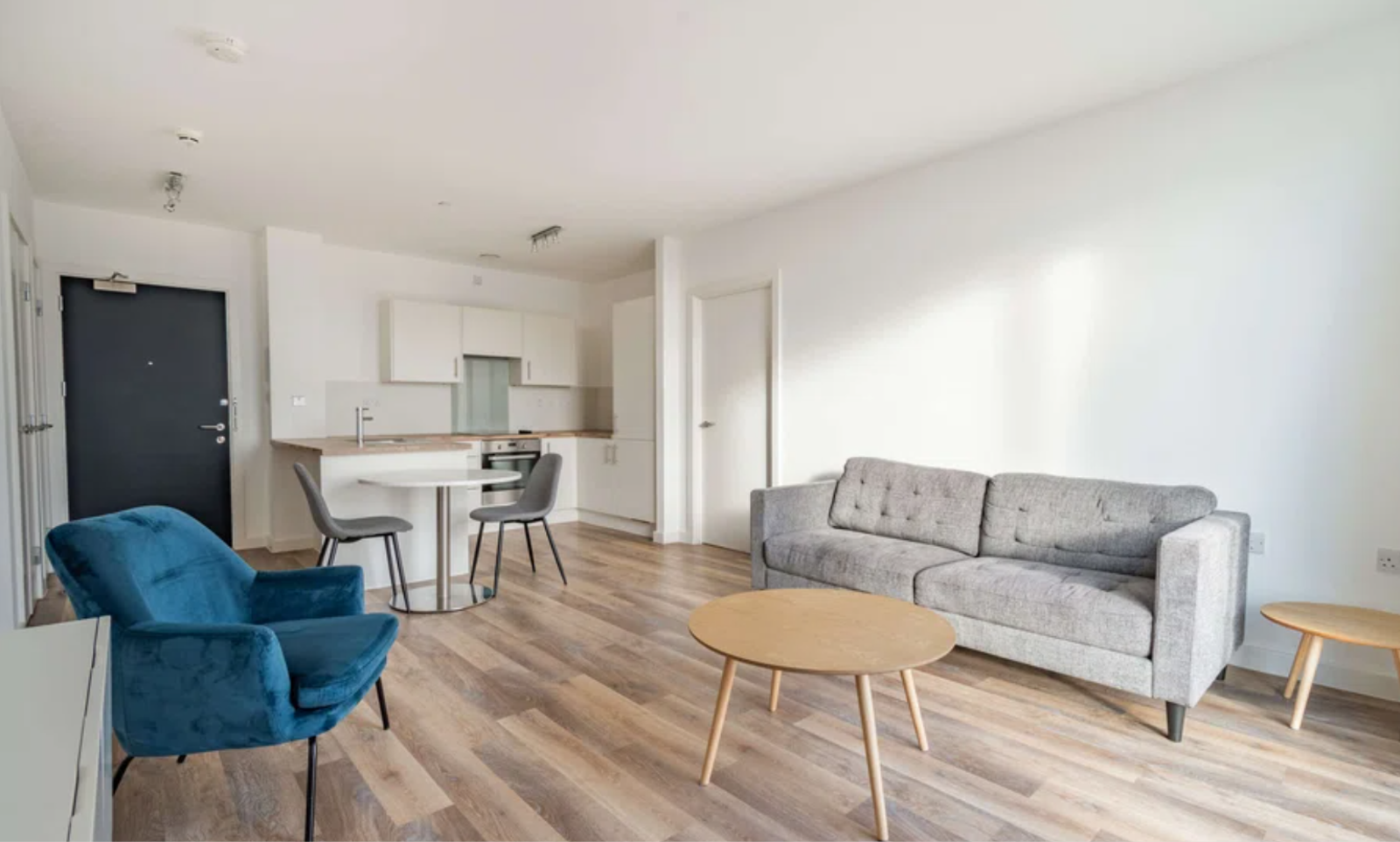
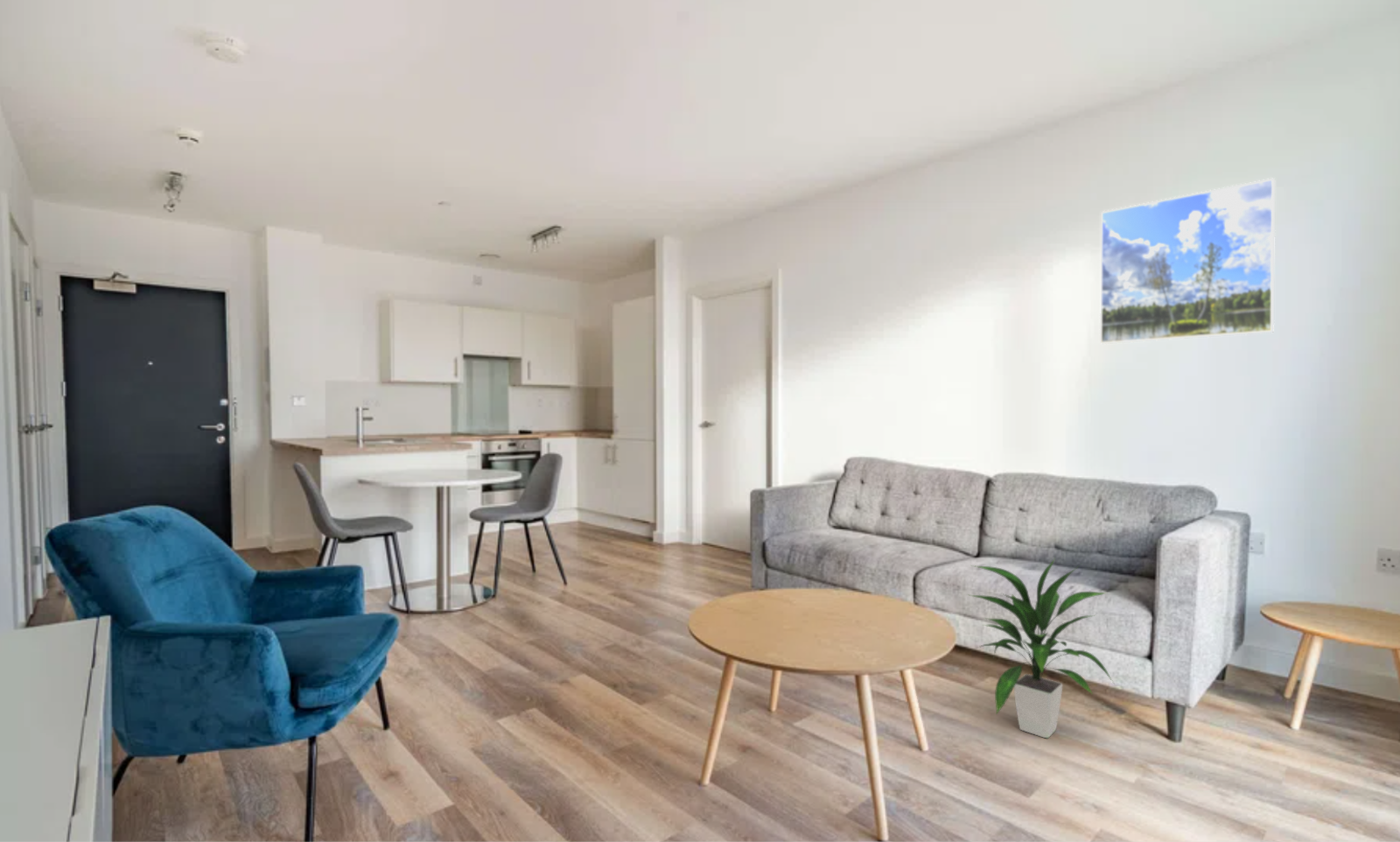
+ indoor plant (1032, 642)
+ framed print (1180, 267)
